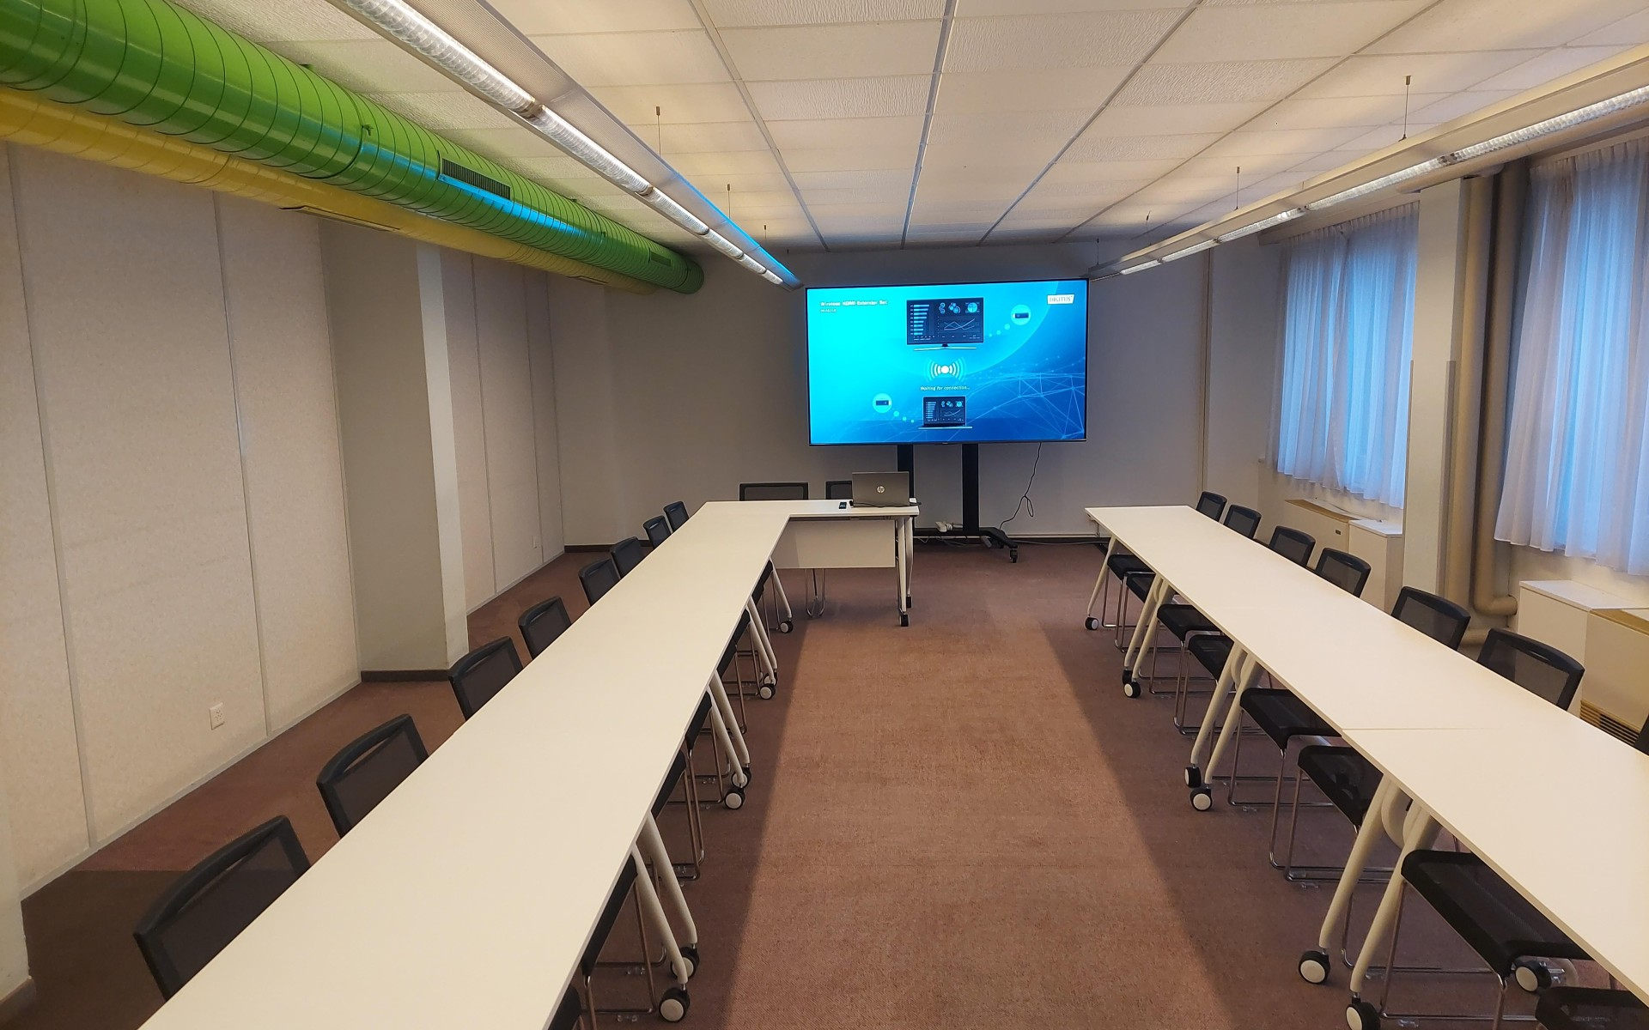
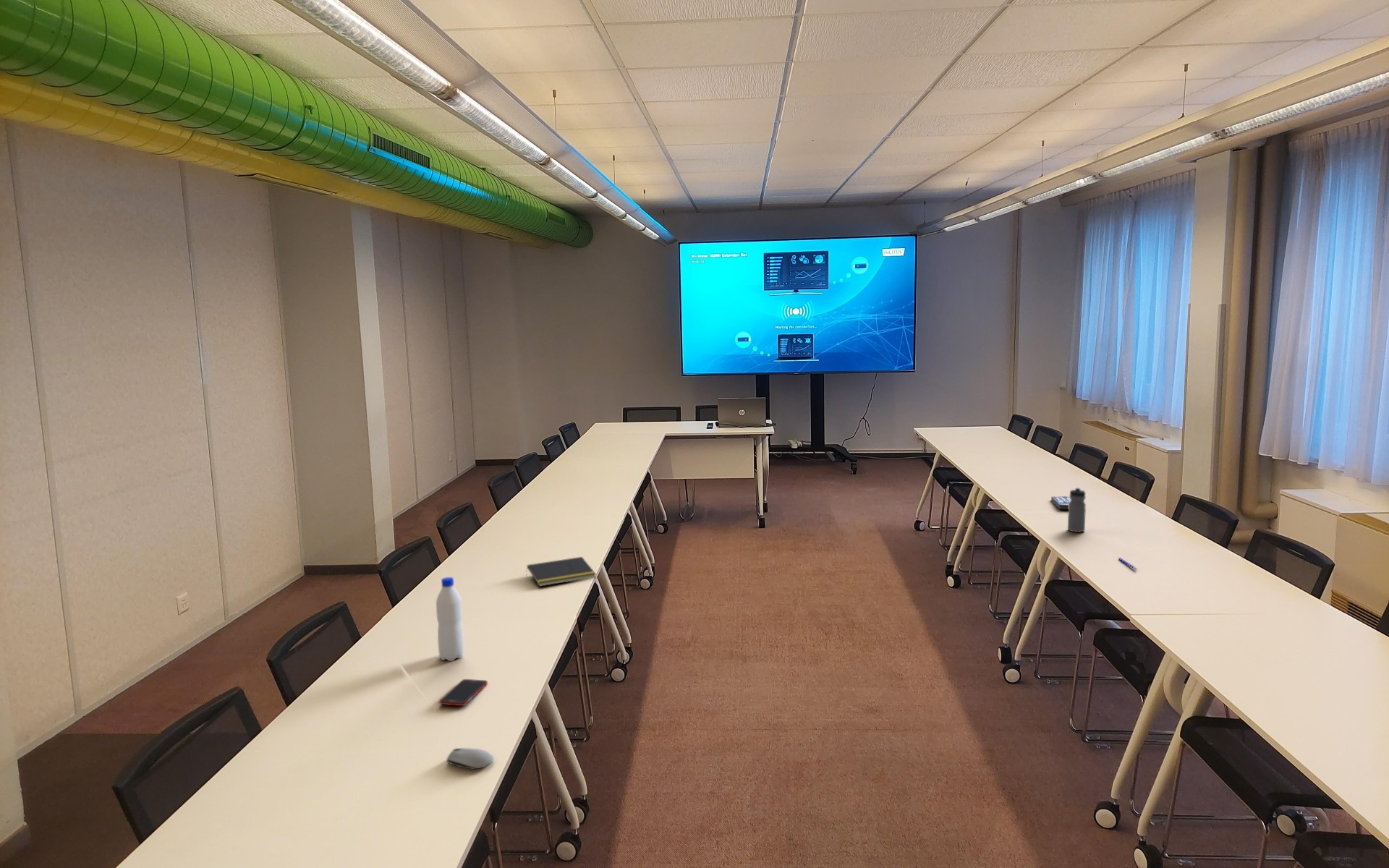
+ computer mouse (470, 756)
+ pen (1127, 563)
+ remote control (1064, 502)
+ cell phone (464, 692)
+ notepad (561, 571)
+ water bottle (449, 618)
+ water bottle (1076, 509)
